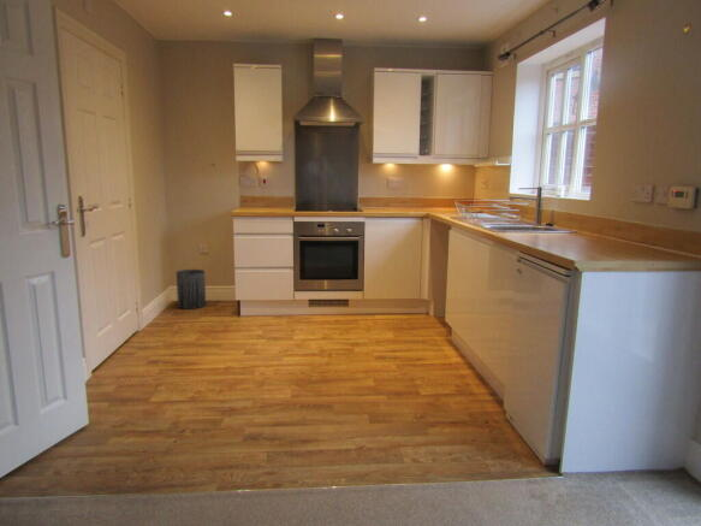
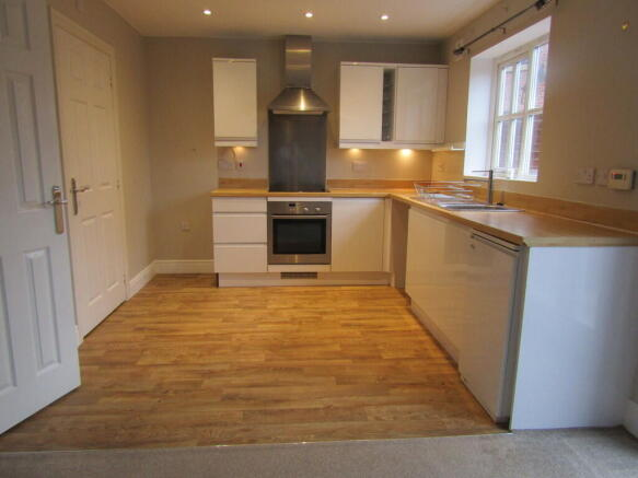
- trash can (191, 288)
